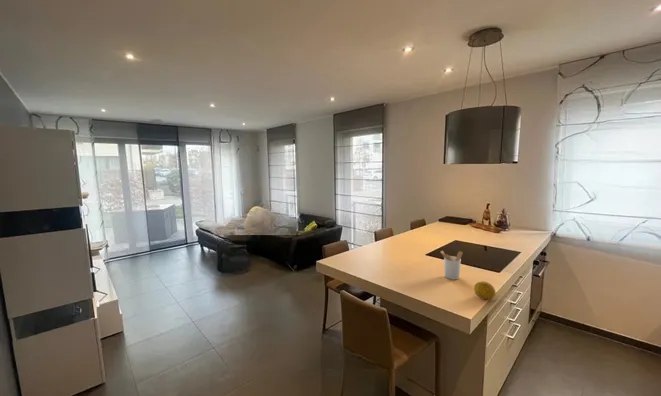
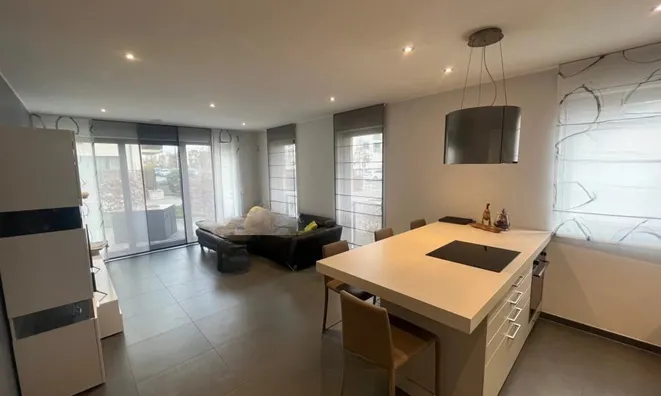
- fruit (484, 289)
- utensil holder (449, 264)
